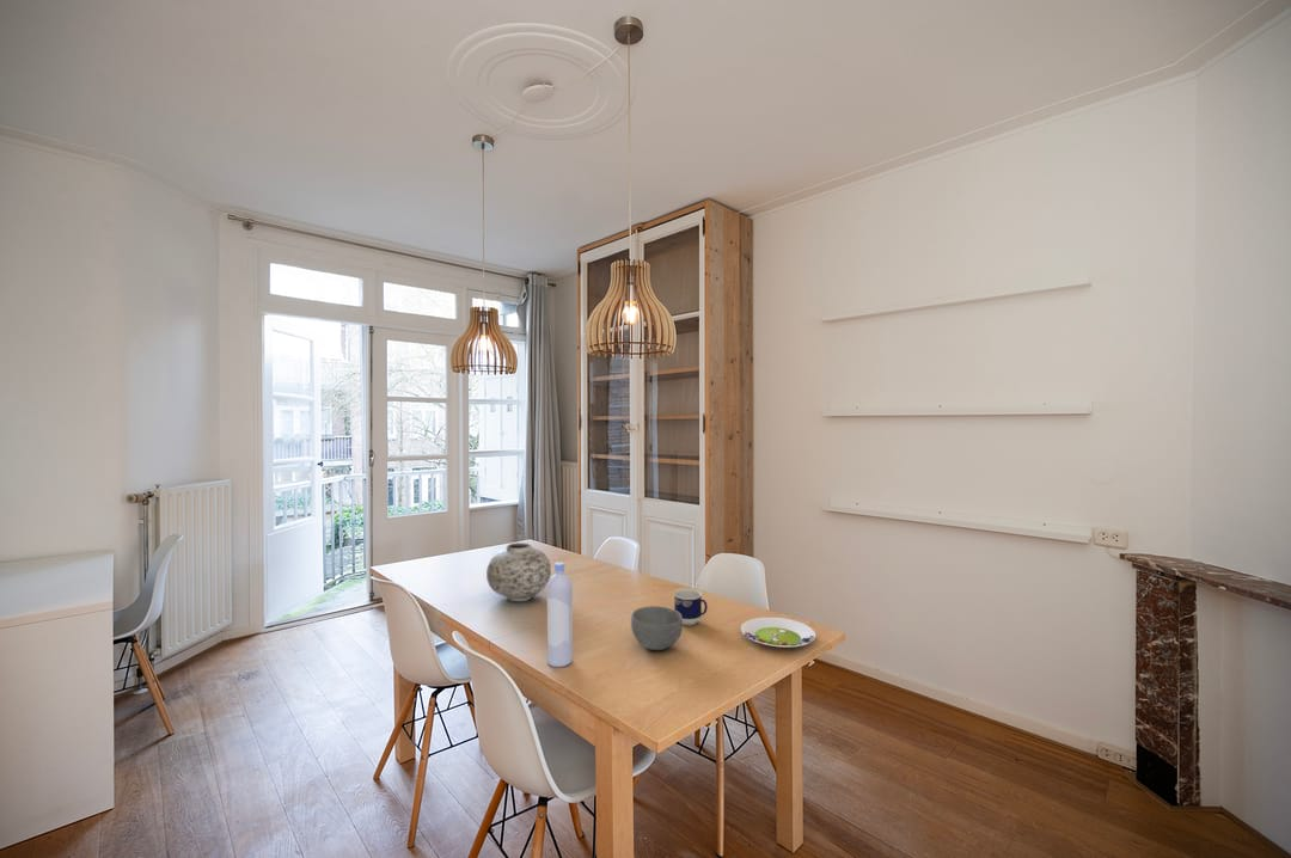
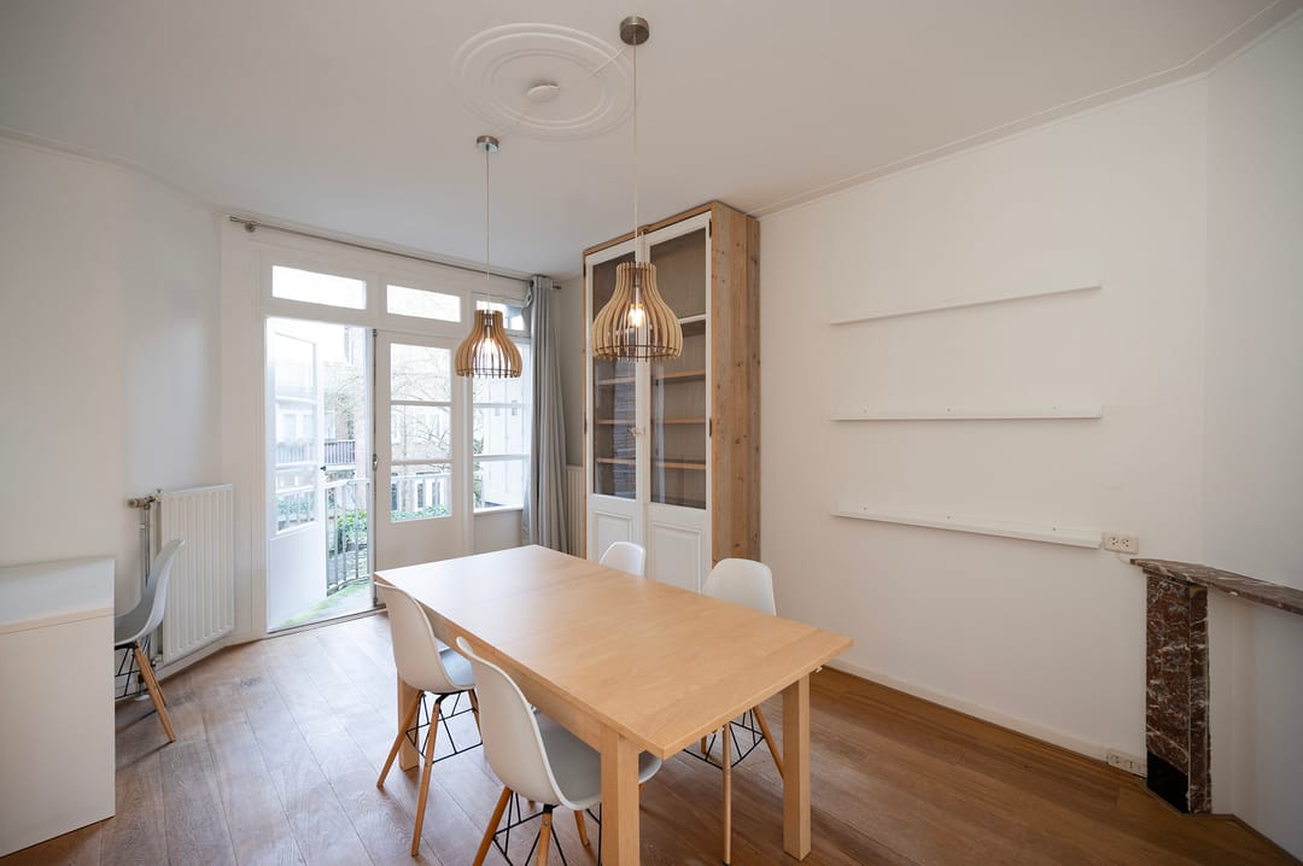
- cup (691, 608)
- vase (519, 571)
- salad plate (777, 632)
- bowl (656, 630)
- bottle (559, 612)
